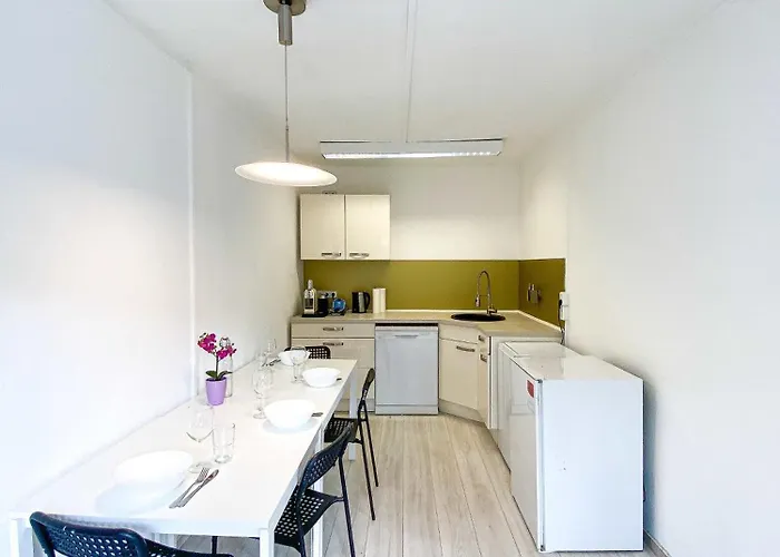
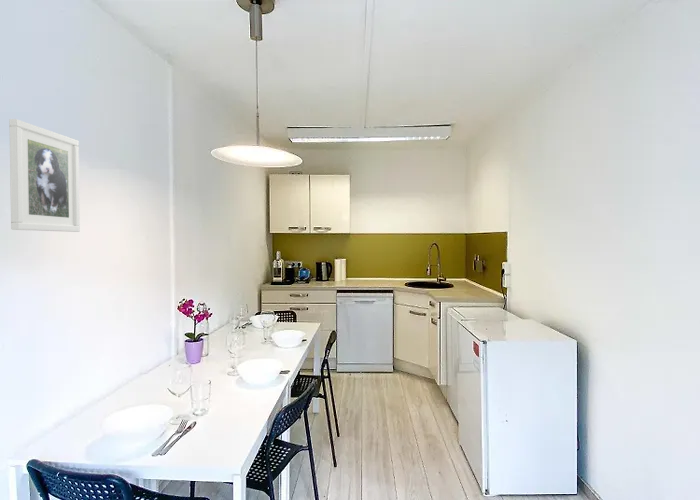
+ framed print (48, 180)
